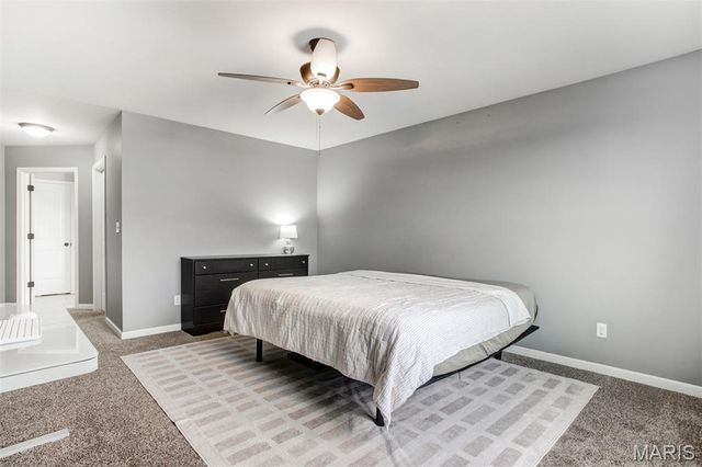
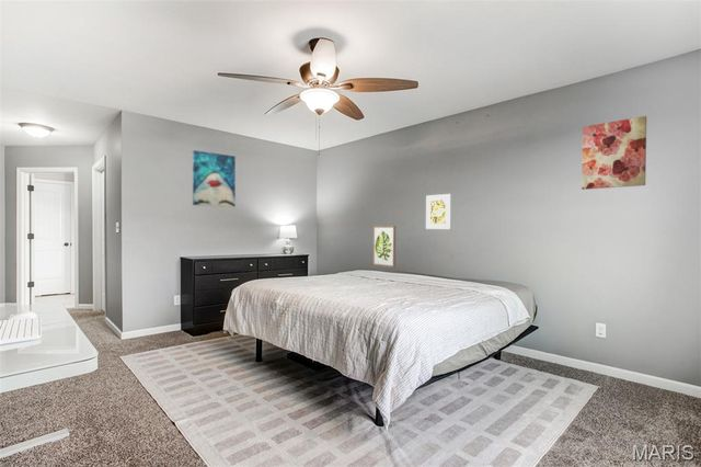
+ wall art (612, 155)
+ wall art (383, 246)
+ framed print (438, 212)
+ wall art (214, 180)
